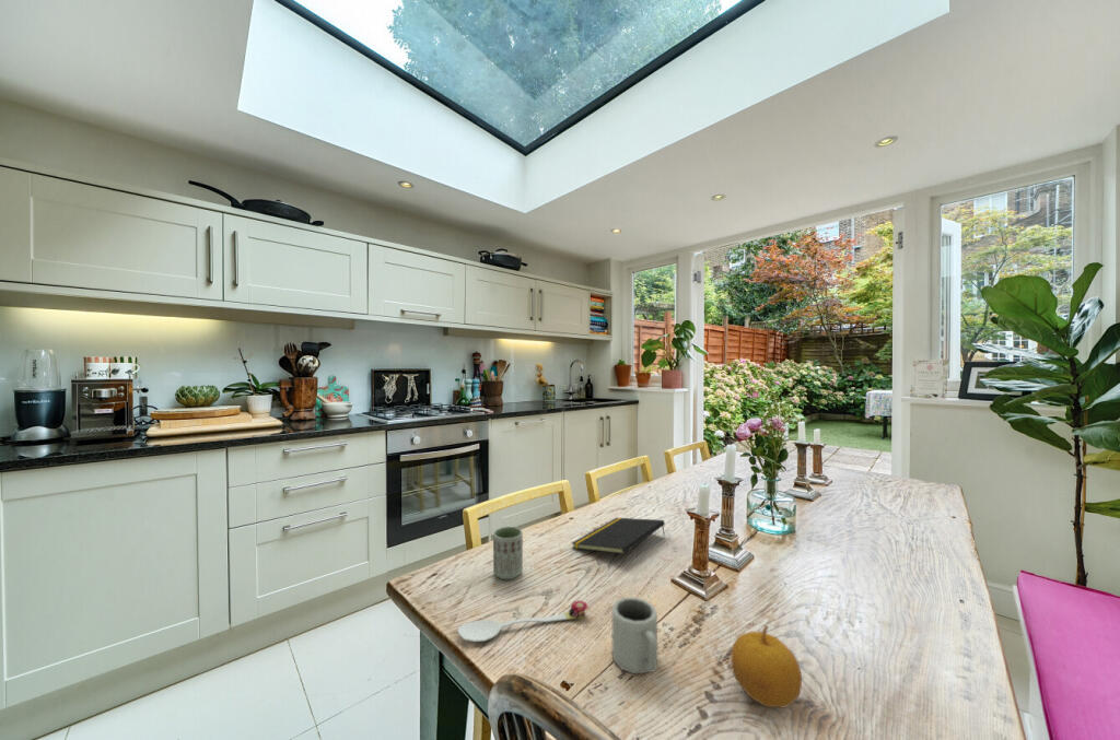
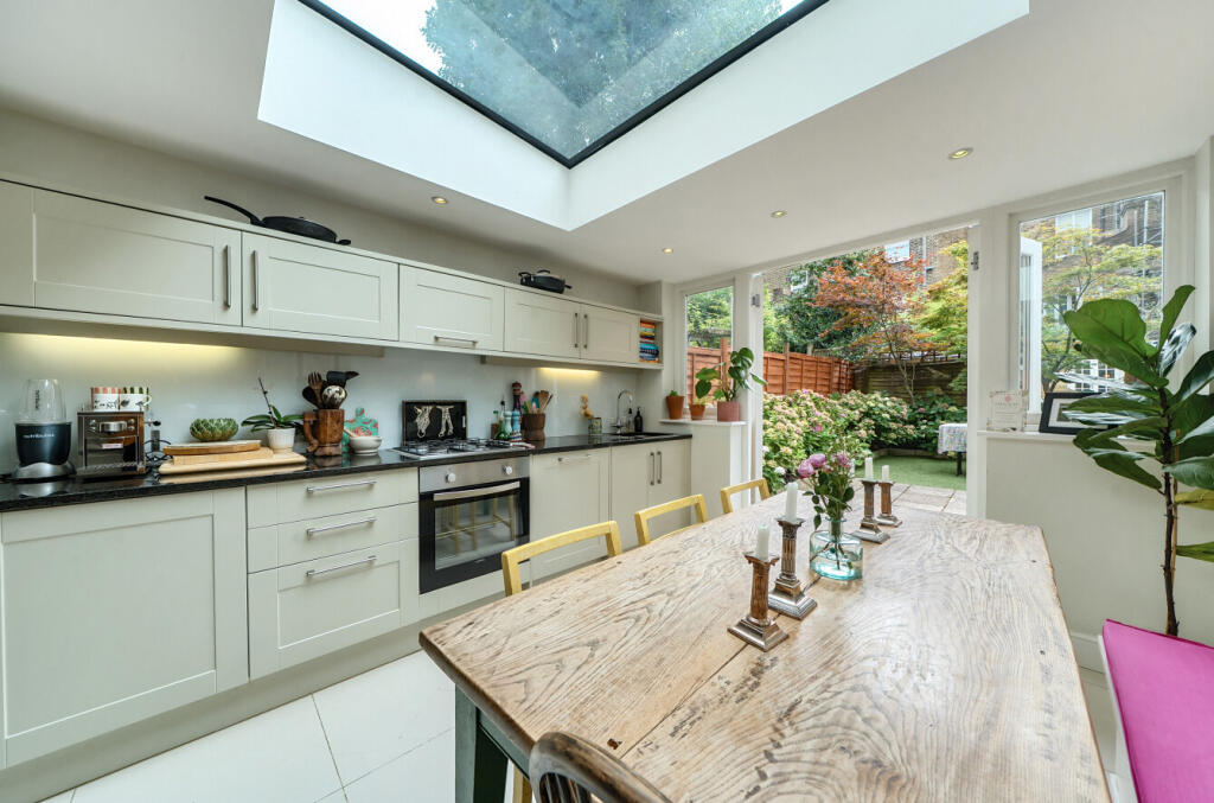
- cup (508, 552)
- spoon (525, 619)
- fruit (765, 660)
- notepad (619, 533)
- cup (638, 637)
